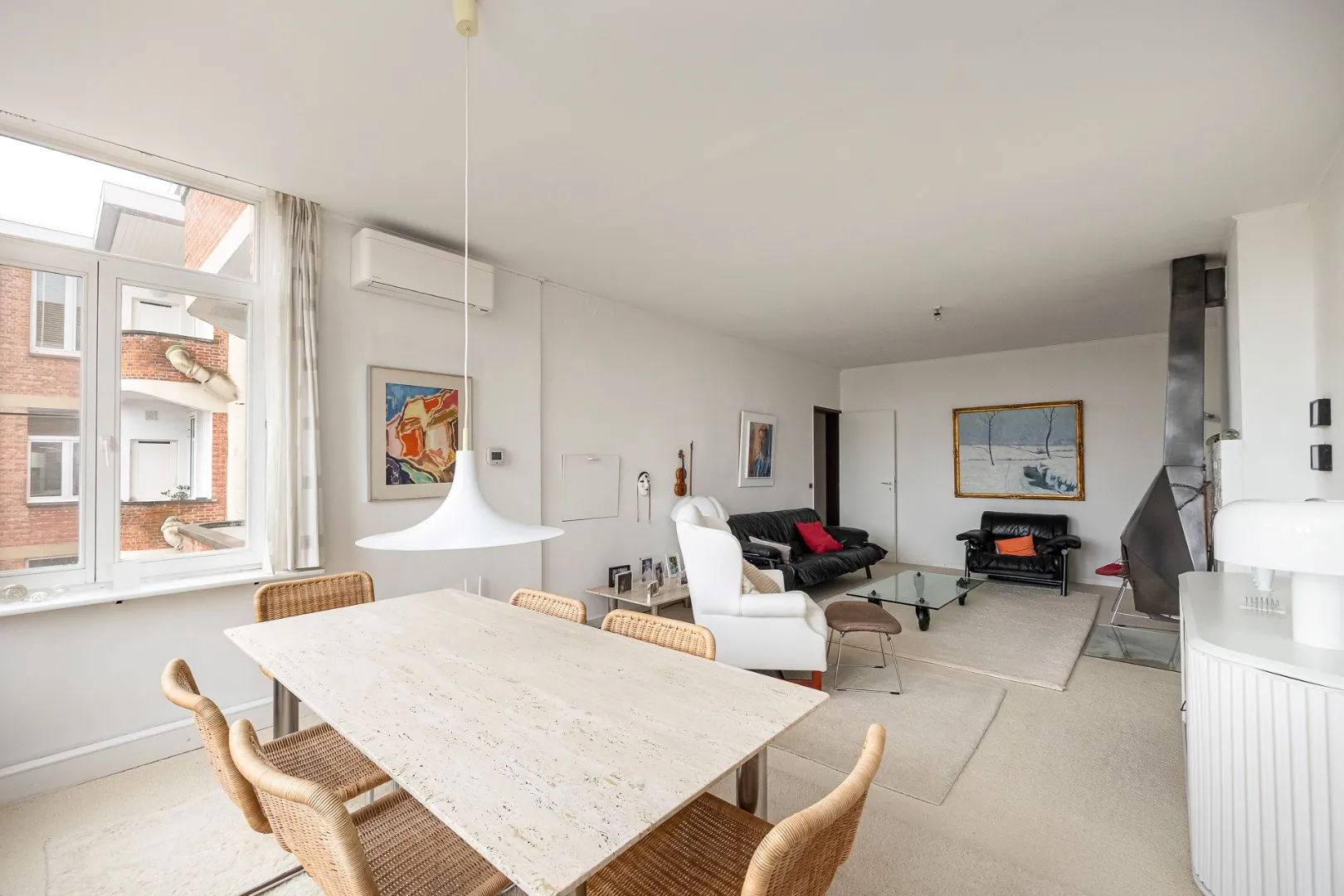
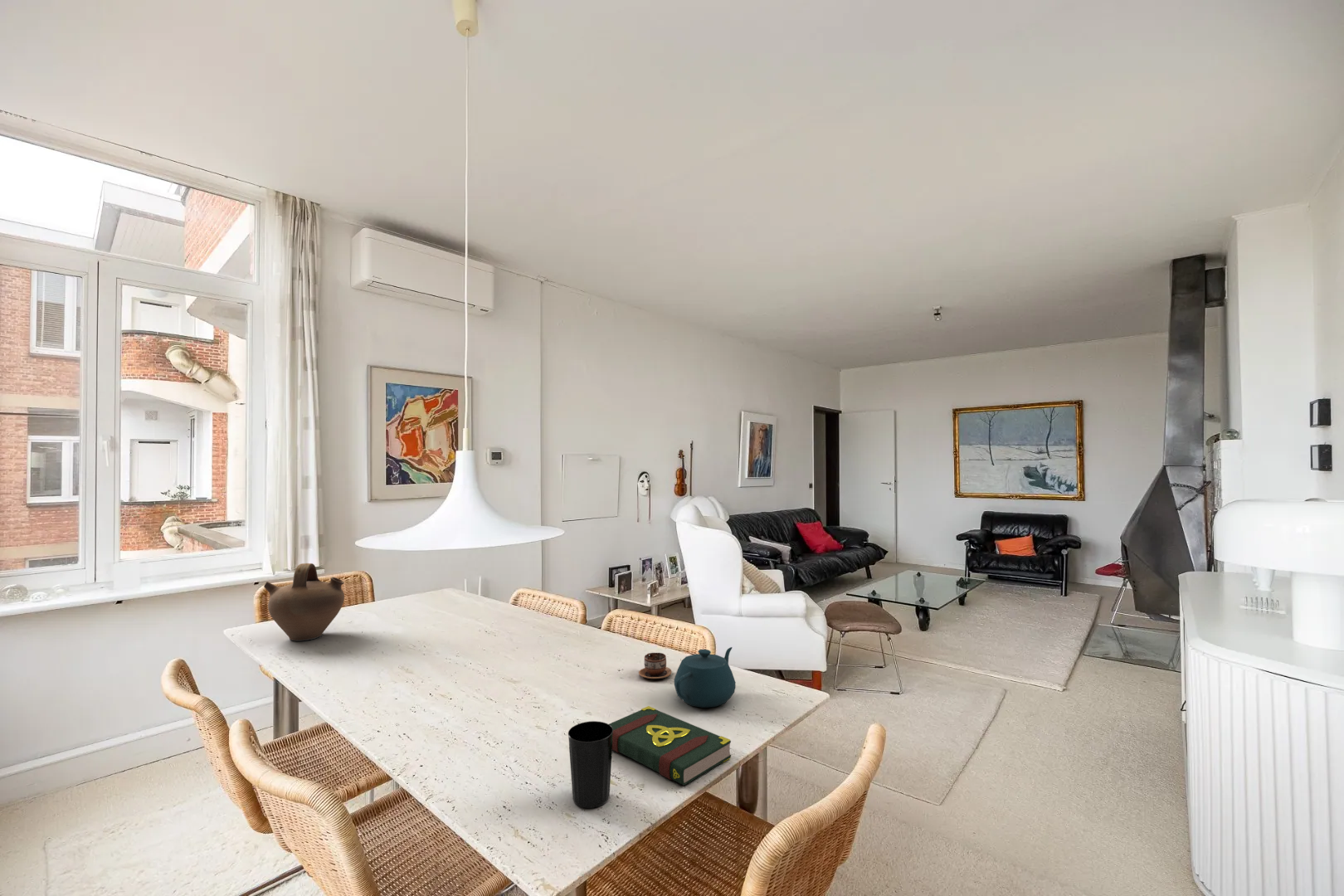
+ teapot (706, 674)
+ book (663, 742)
+ cup (655, 665)
+ cup (591, 764)
+ jug (304, 600)
